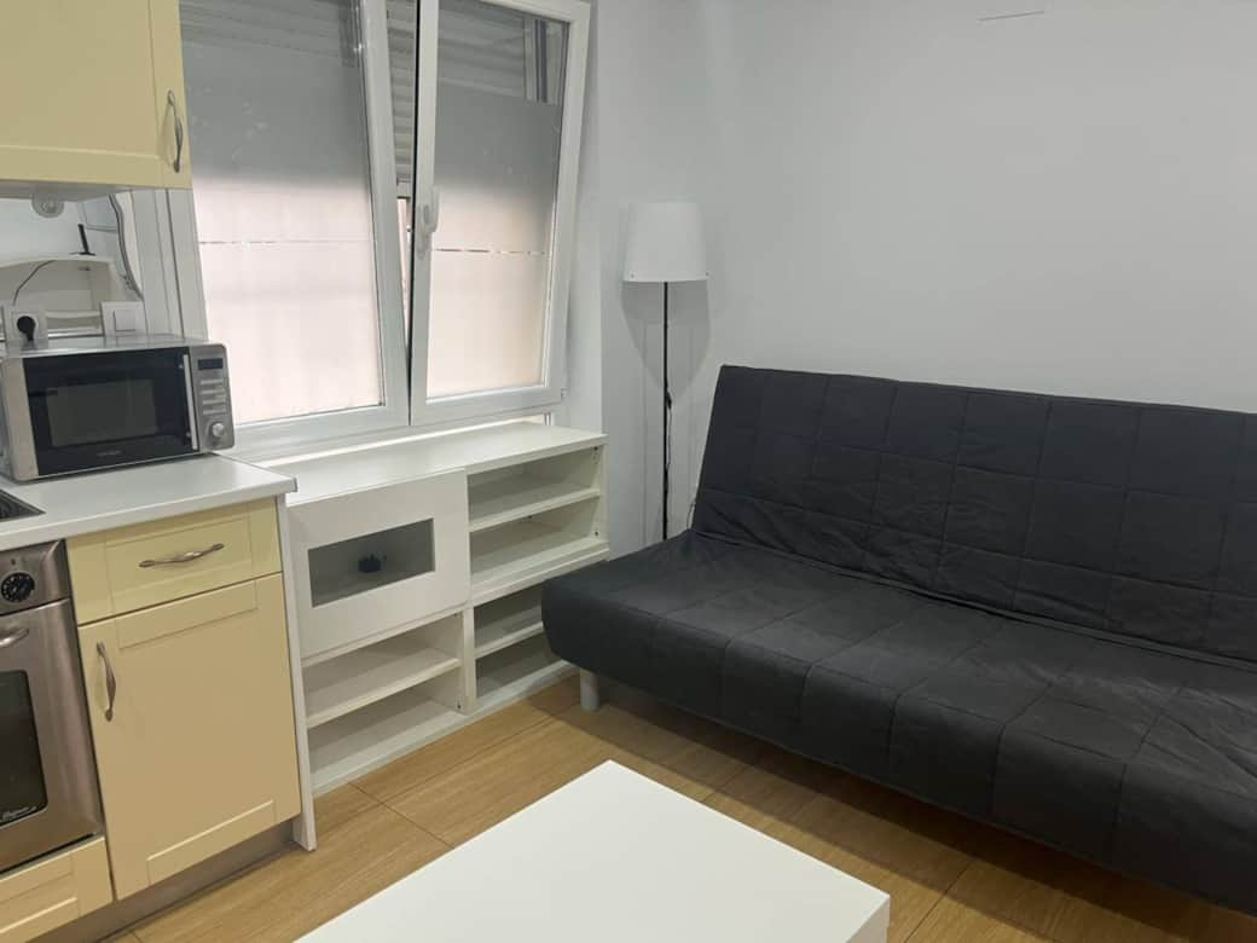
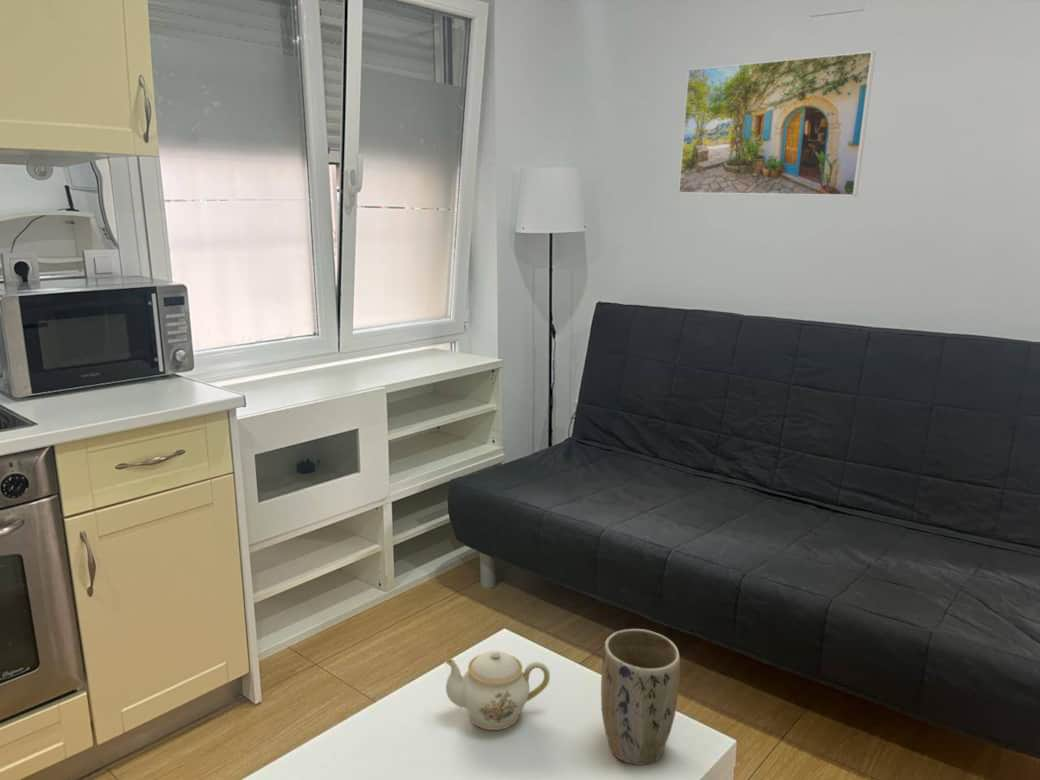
+ teapot (497, 683)
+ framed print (768, 129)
+ plant pot (638, 698)
